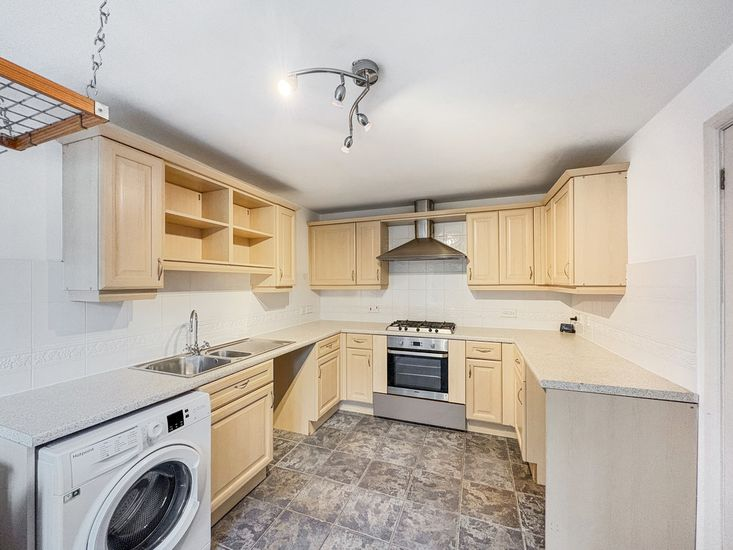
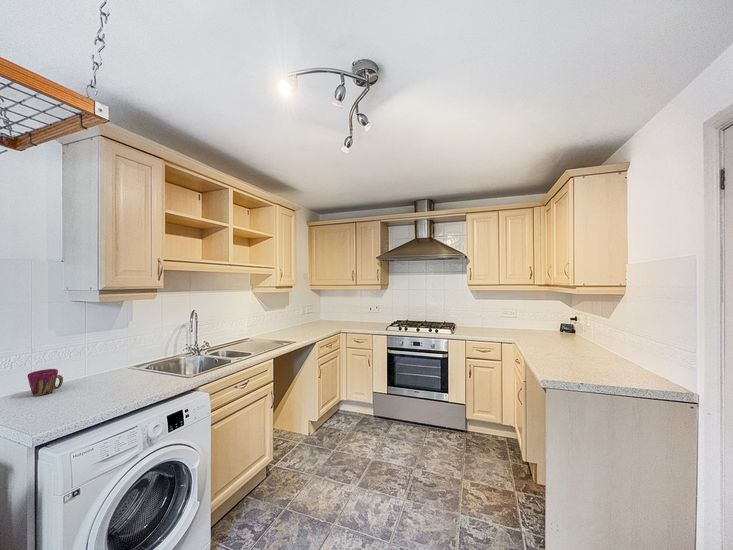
+ cup (46, 382)
